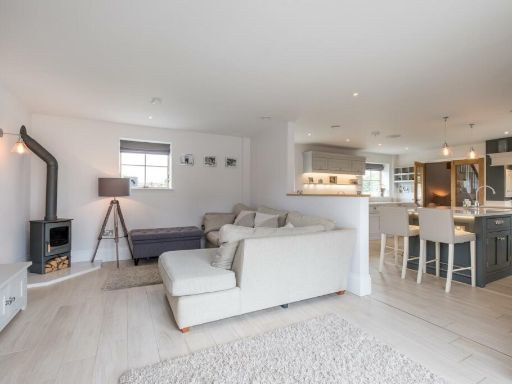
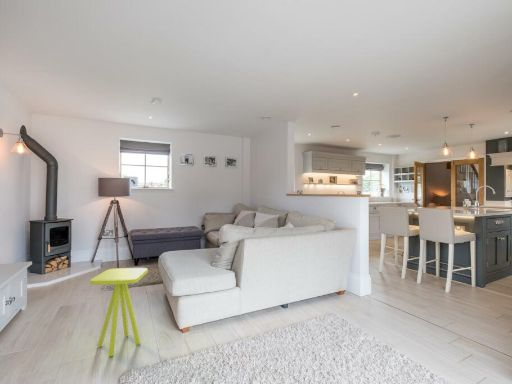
+ side table (121, 309)
